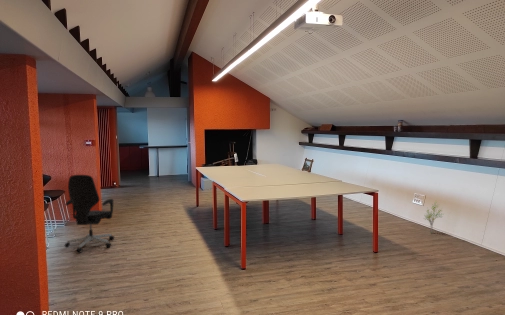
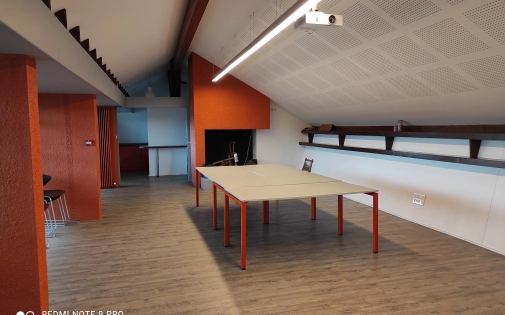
- decorative plant (430, 216)
- office chair (89, 209)
